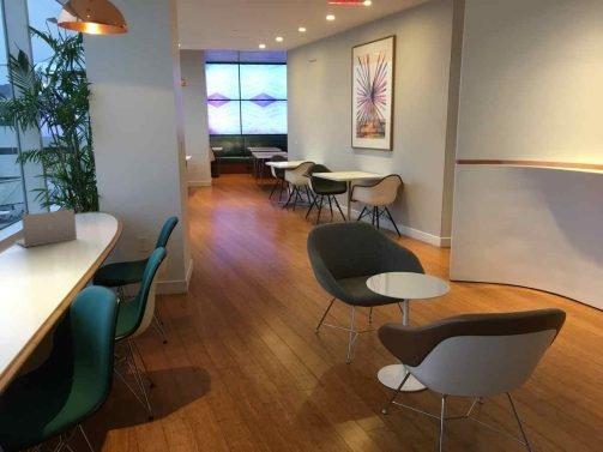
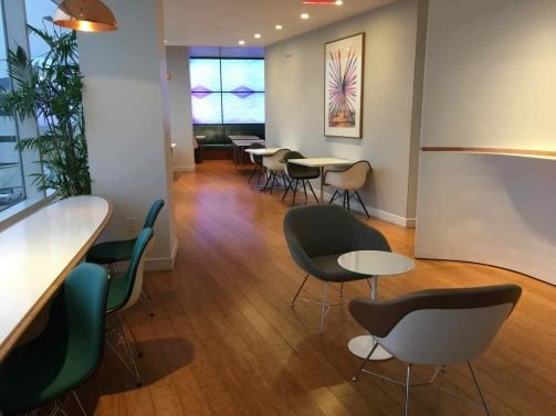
- laptop (44, 224)
